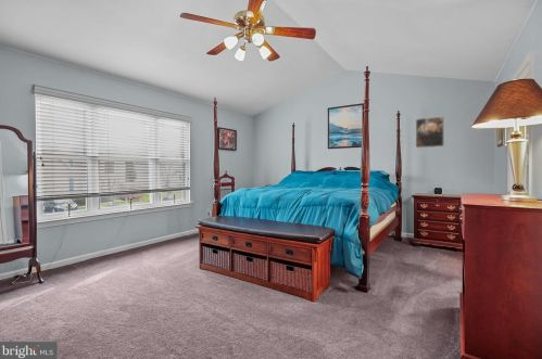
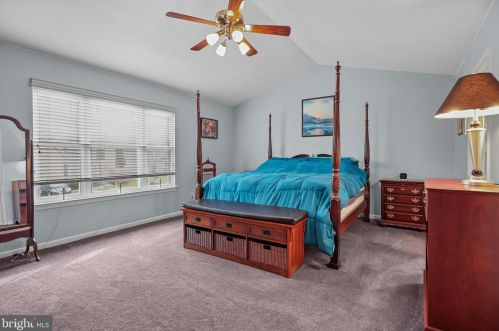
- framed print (429, 132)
